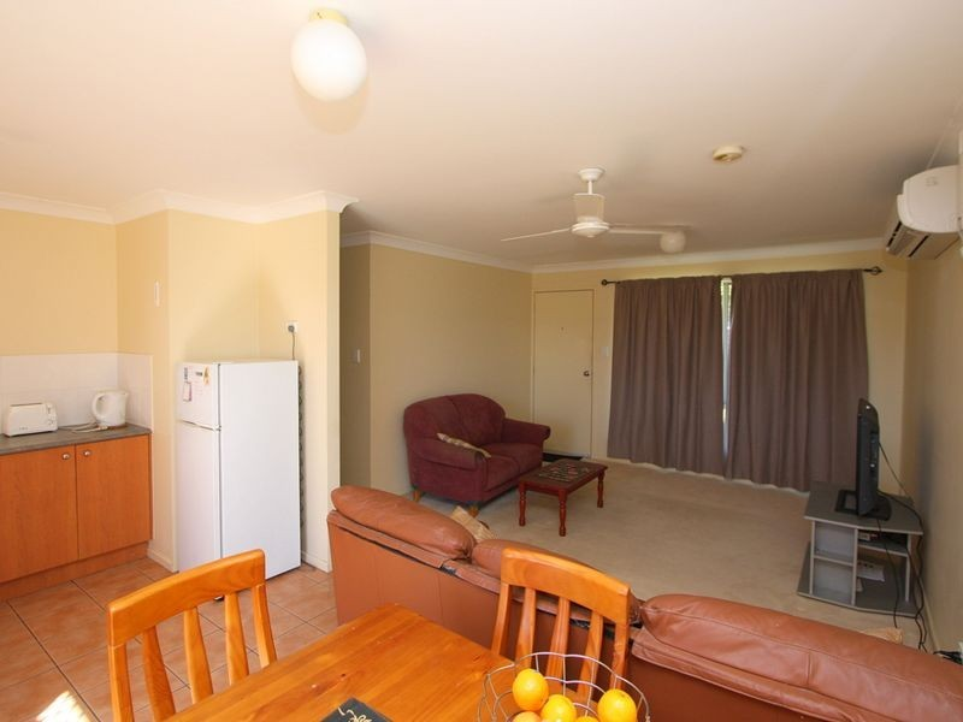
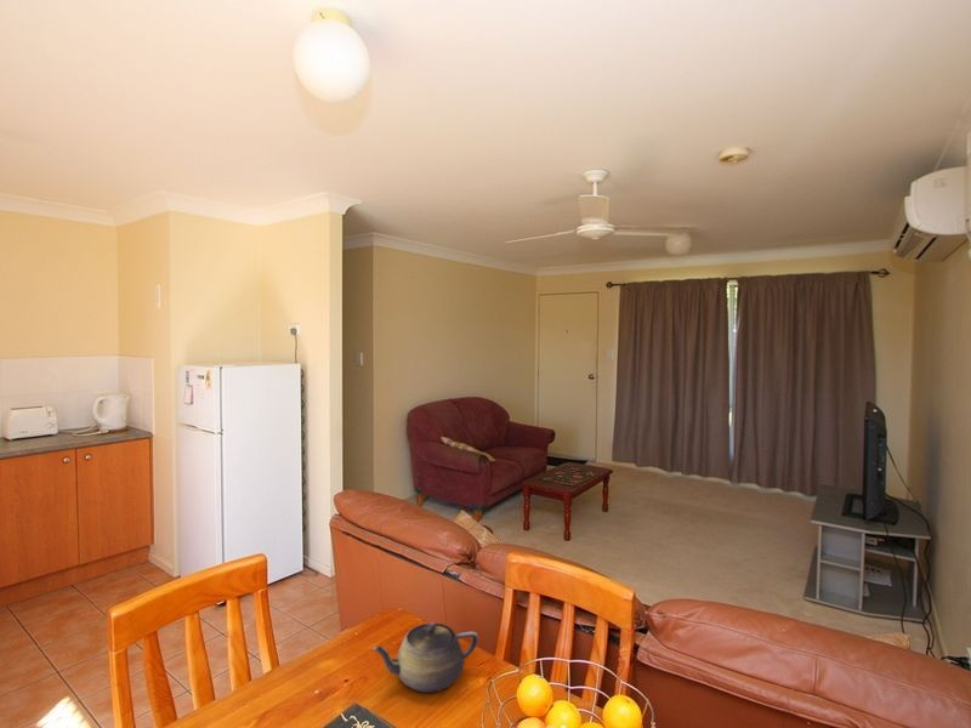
+ teapot (426, 652)
